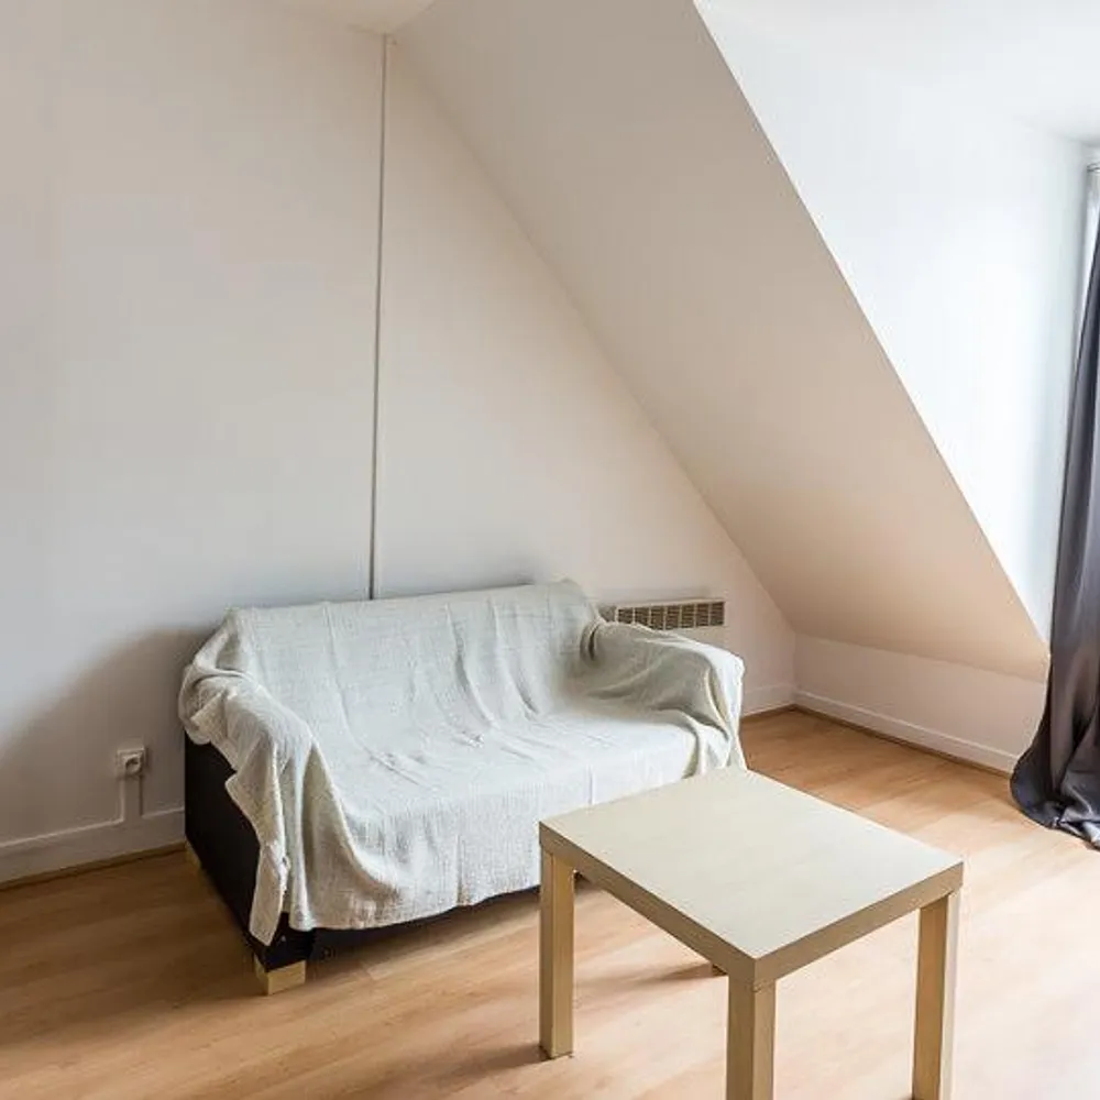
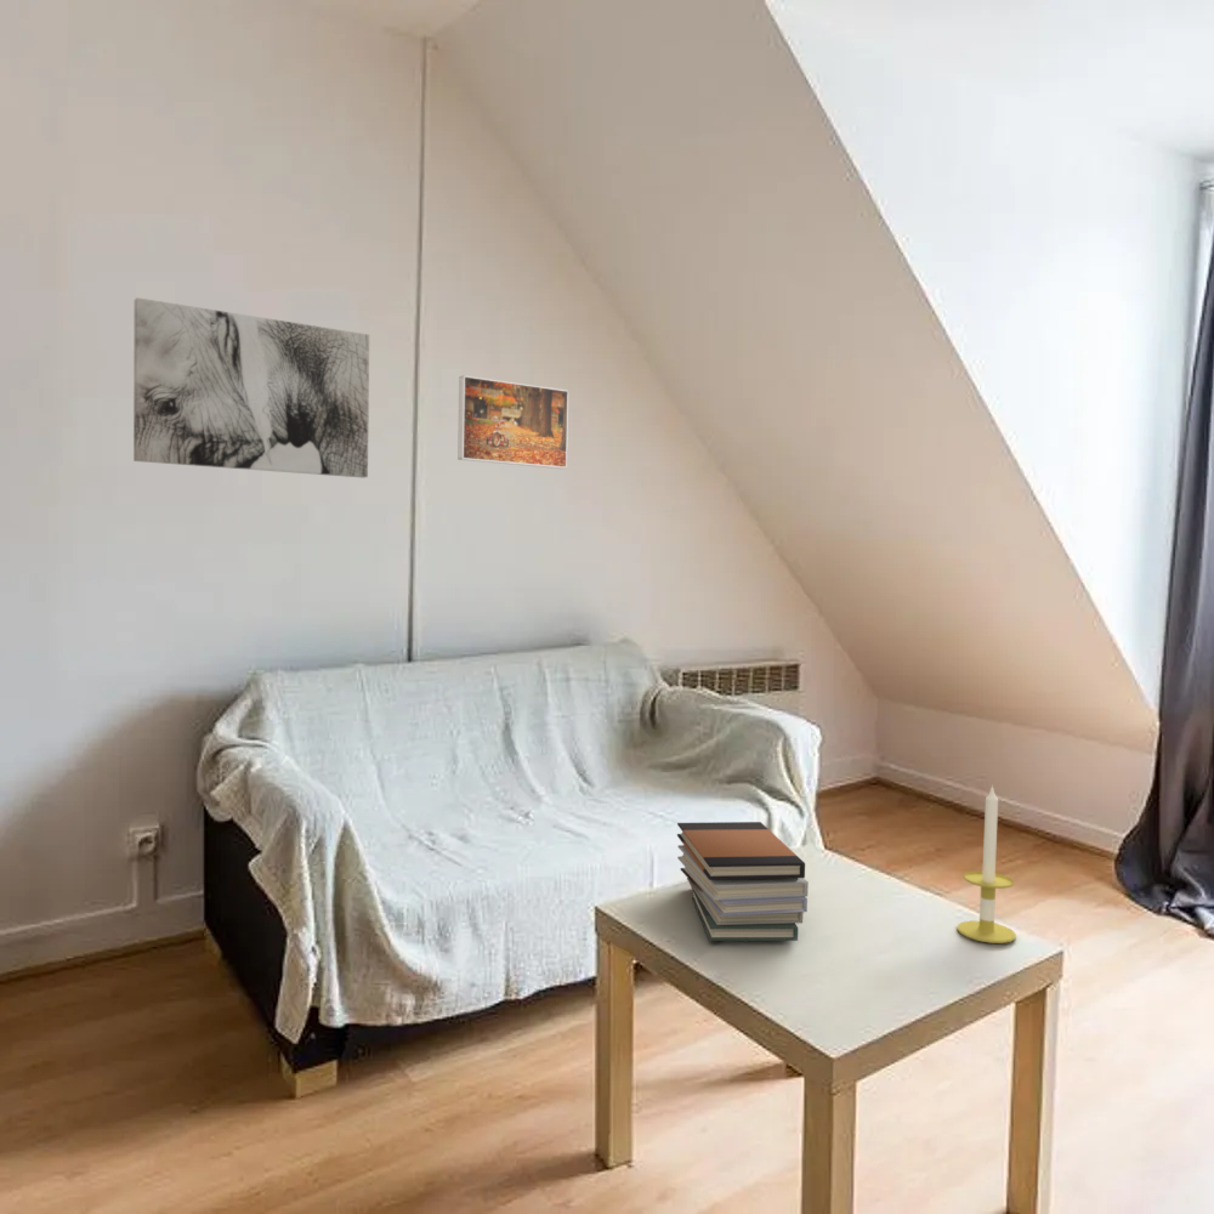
+ wall art (257, 393)
+ book stack (738, 878)
+ candle (989, 858)
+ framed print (515, 424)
